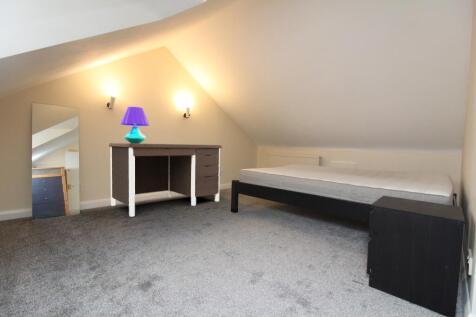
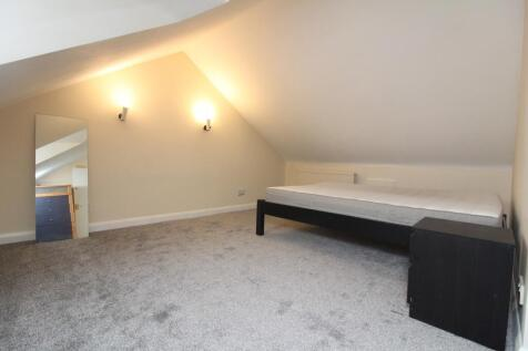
- table lamp (135, 125)
- desk (168, 173)
